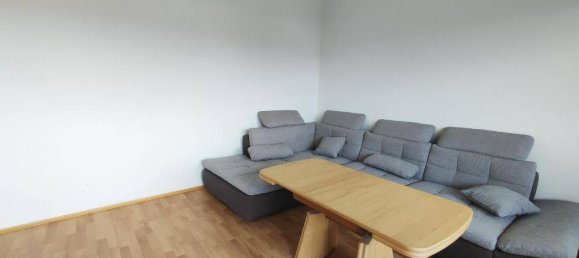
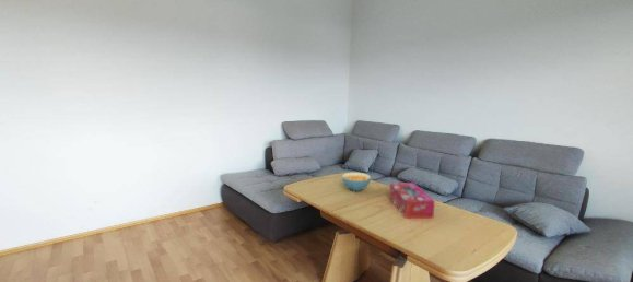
+ tissue box (410, 199)
+ cereal bowl (355, 183)
